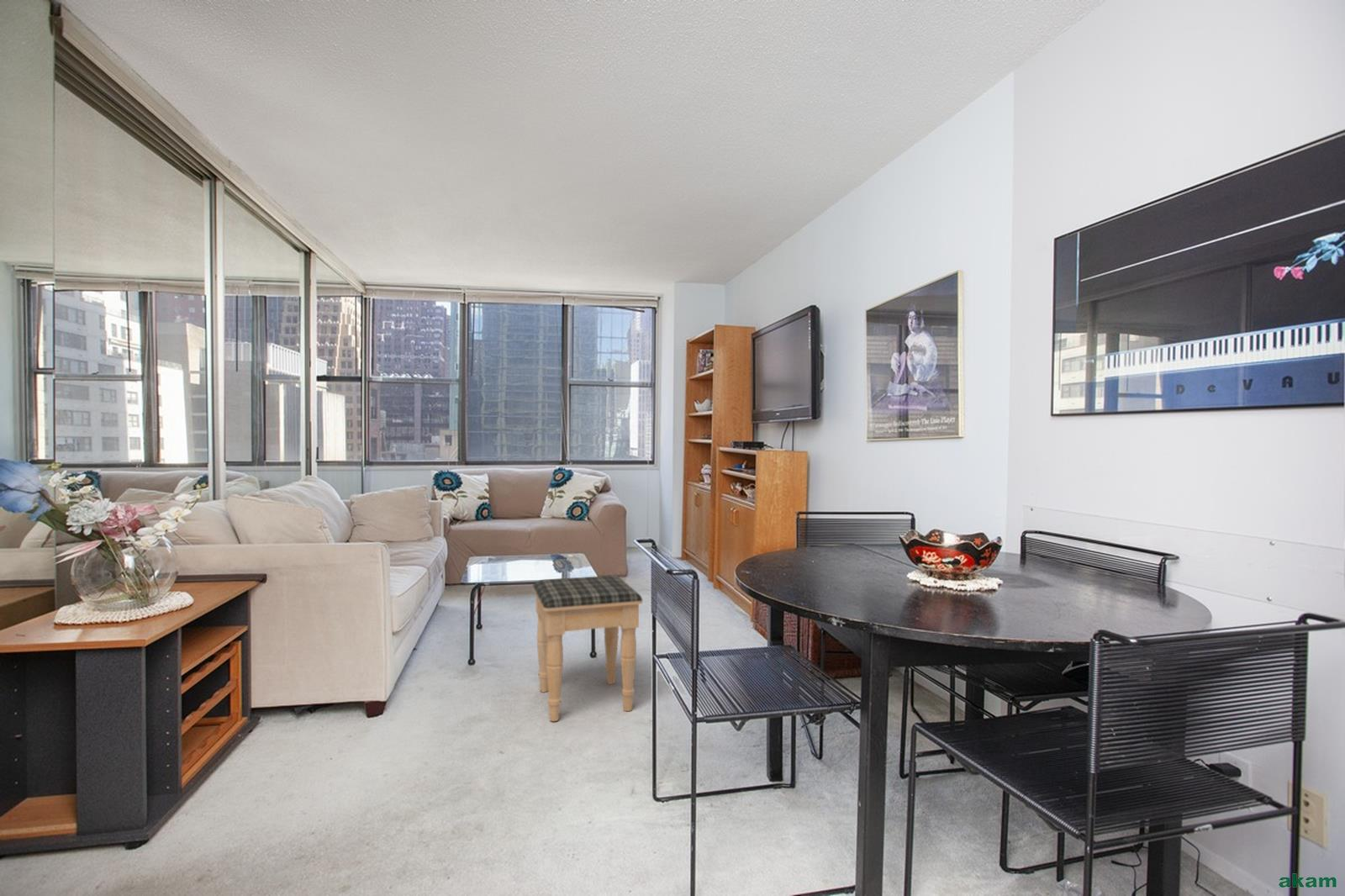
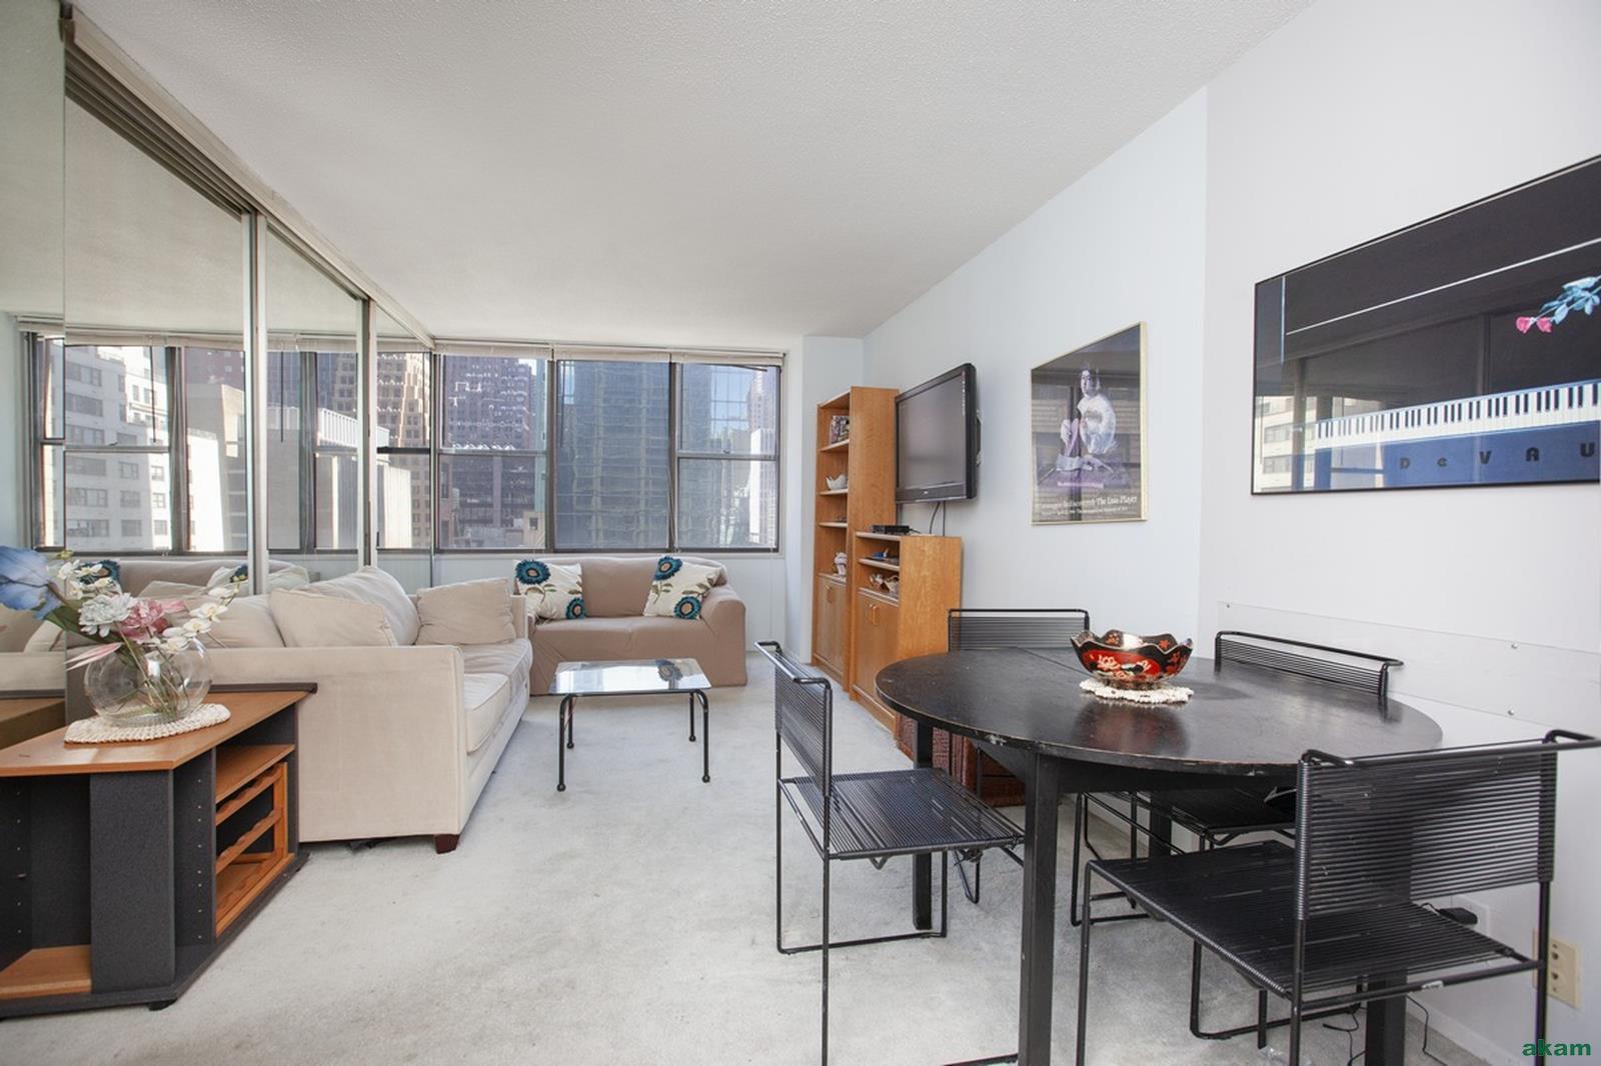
- footstool (581, 630)
